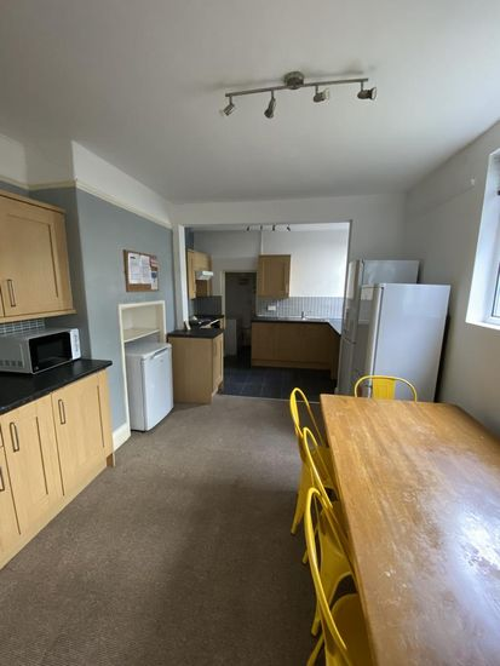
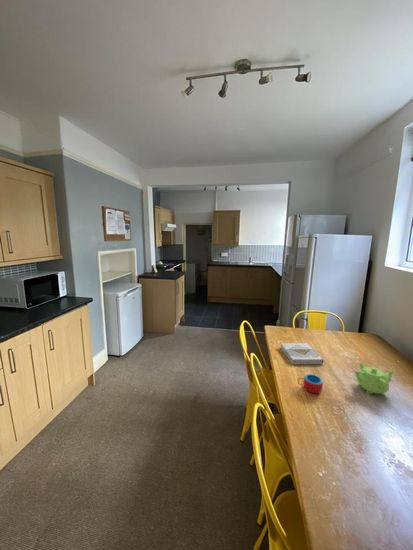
+ book (300, 352)
+ mug (310, 383)
+ teapot (373, 377)
